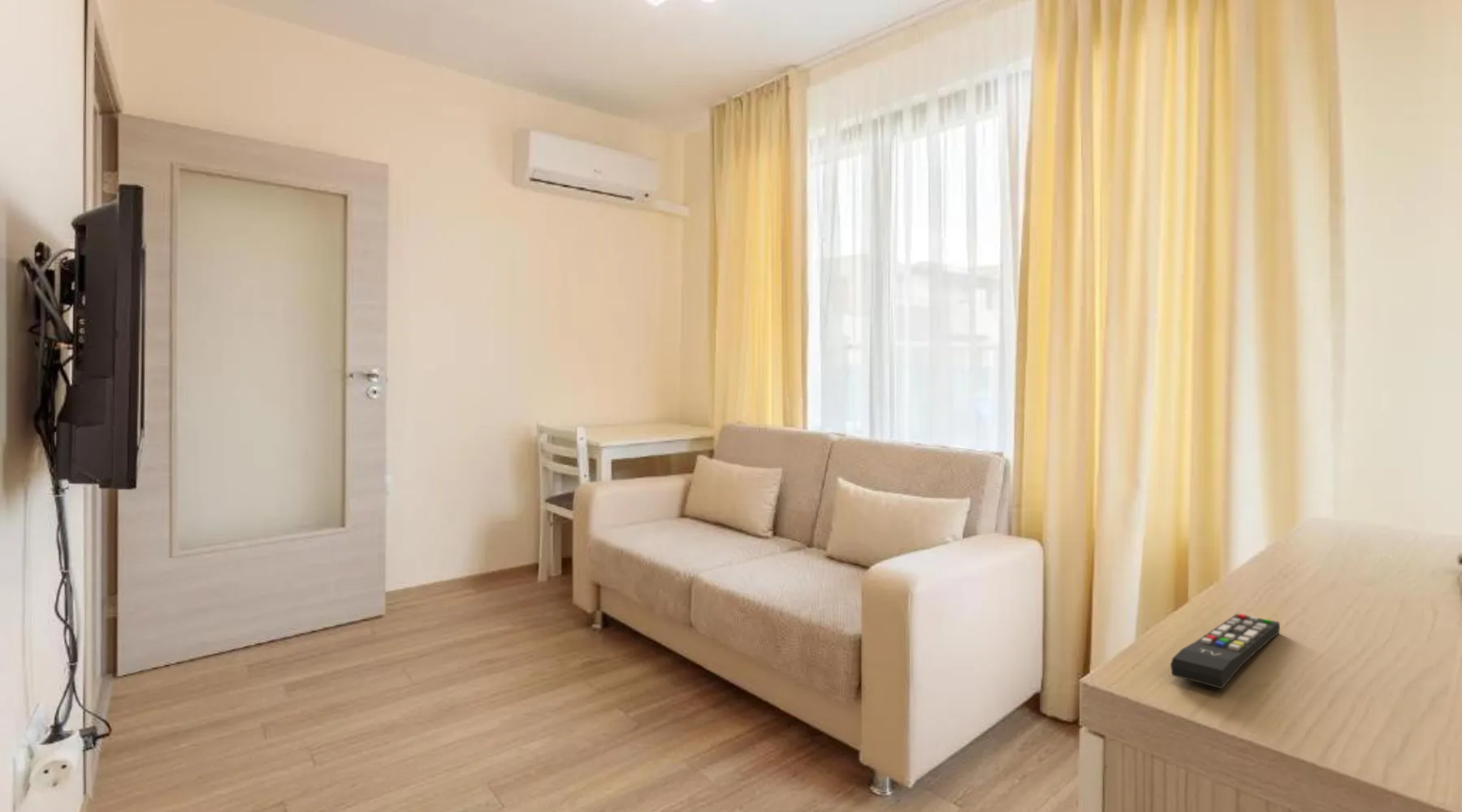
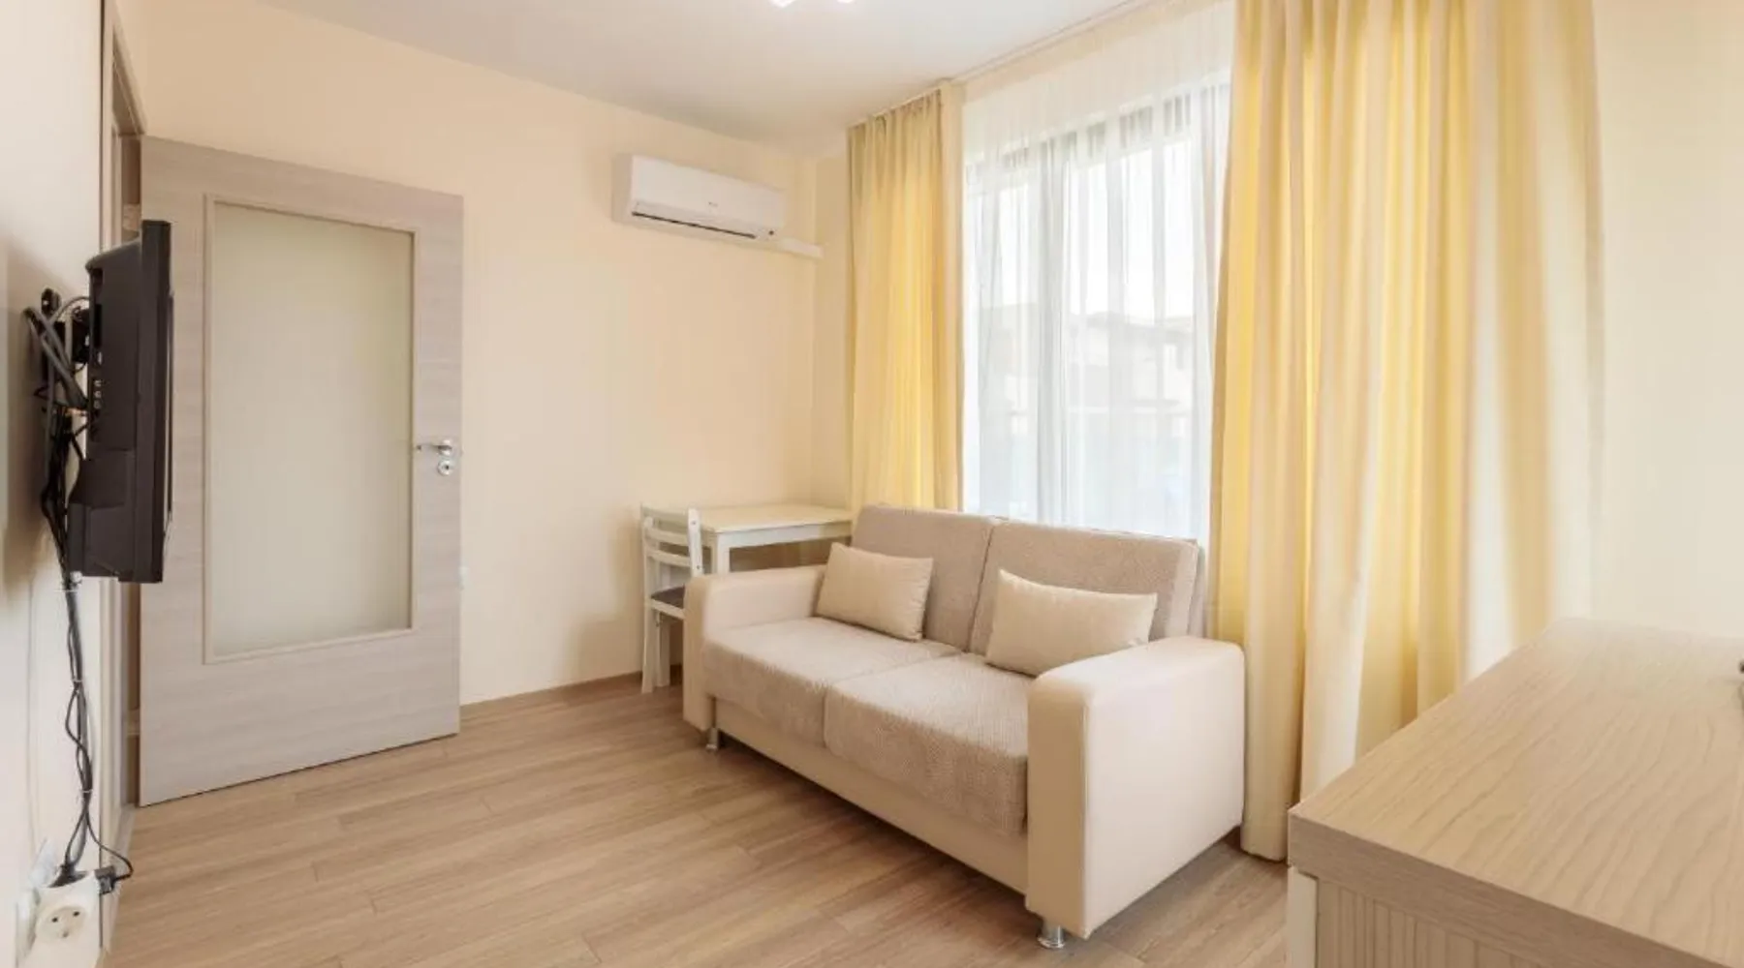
- remote control (1230, 643)
